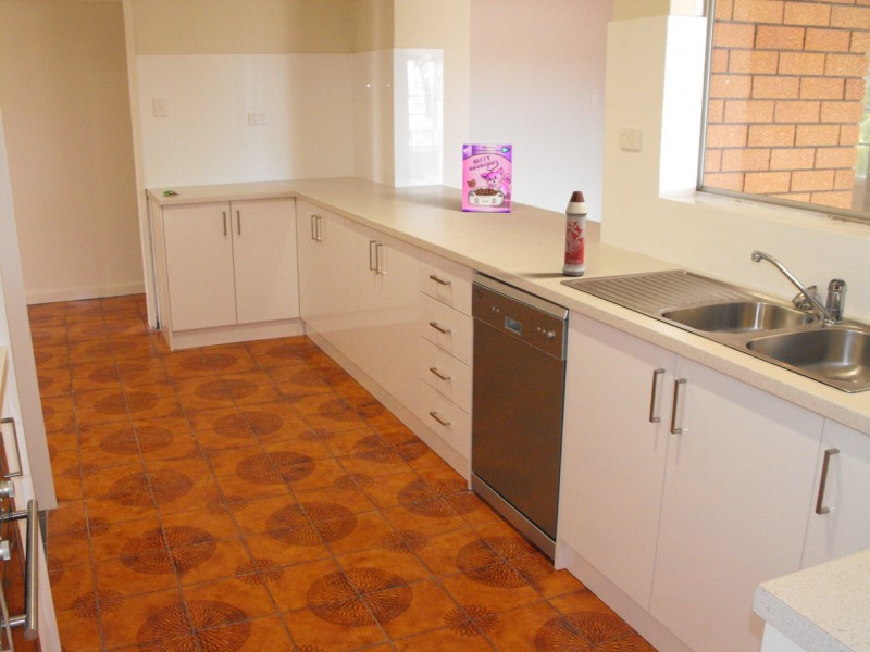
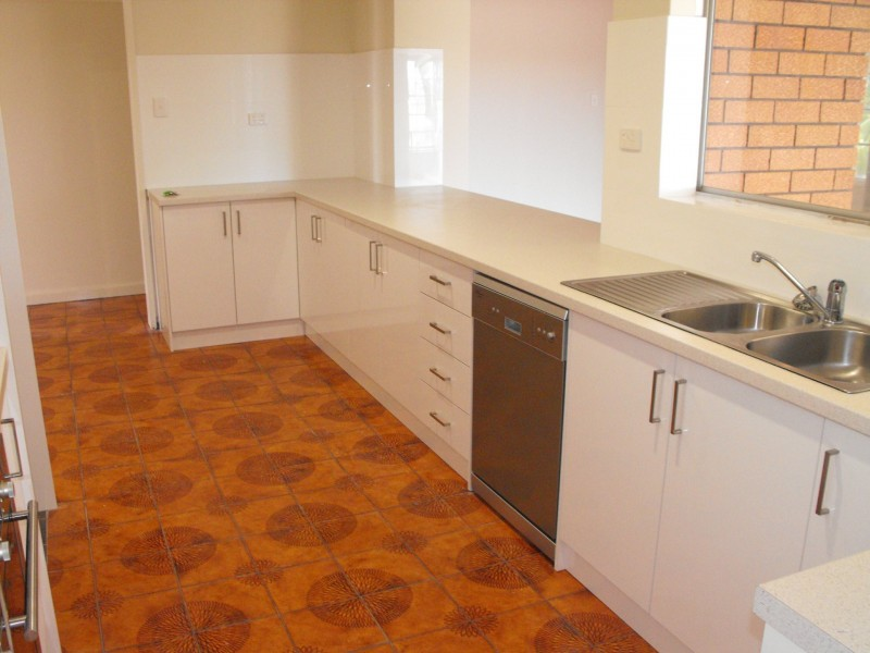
- cereal box (487, 177)
- spray bottle (575, 233)
